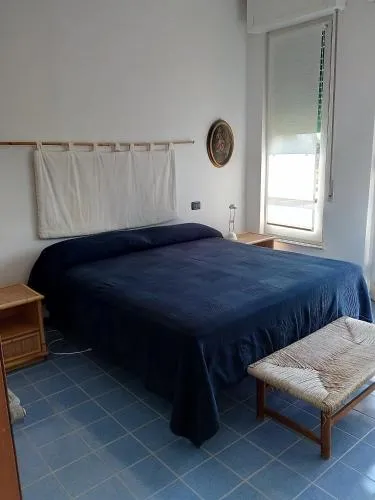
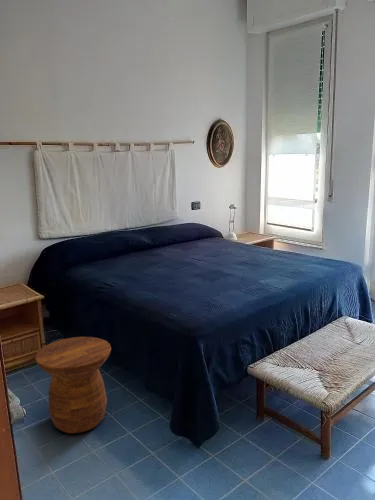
+ side table (76, 386)
